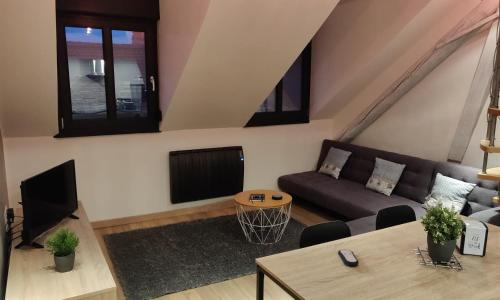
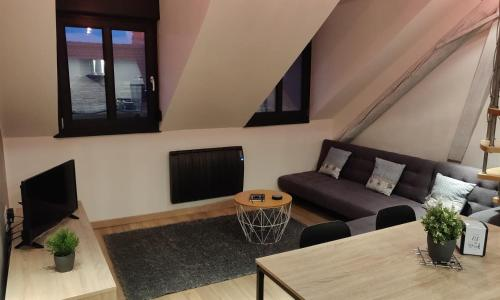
- remote control (348, 257)
